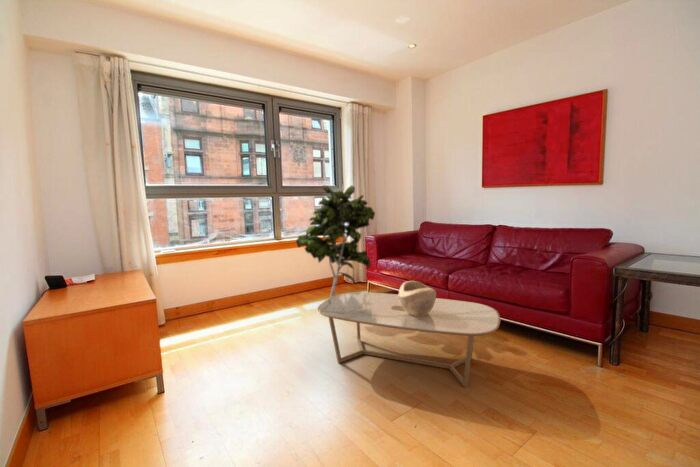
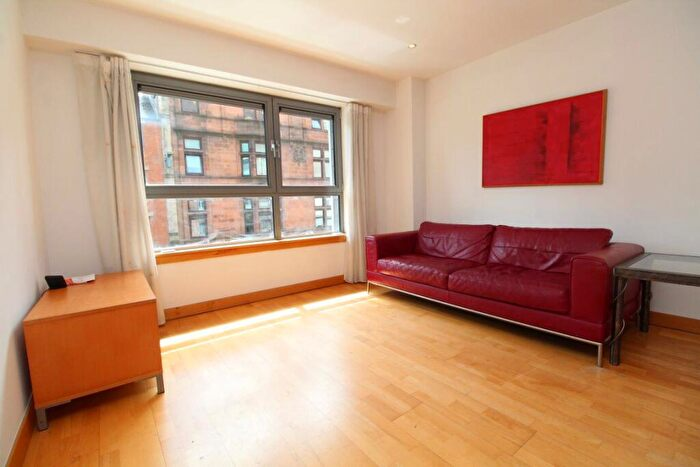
- indoor plant (333, 244)
- decorative bowl (416, 298)
- coffee table (405, 329)
